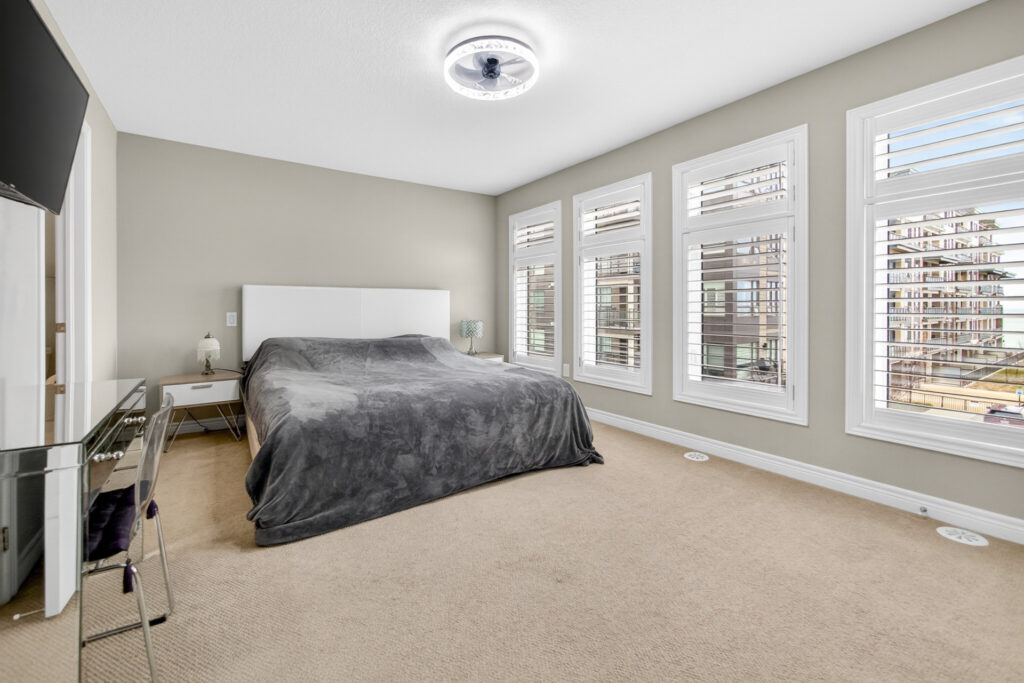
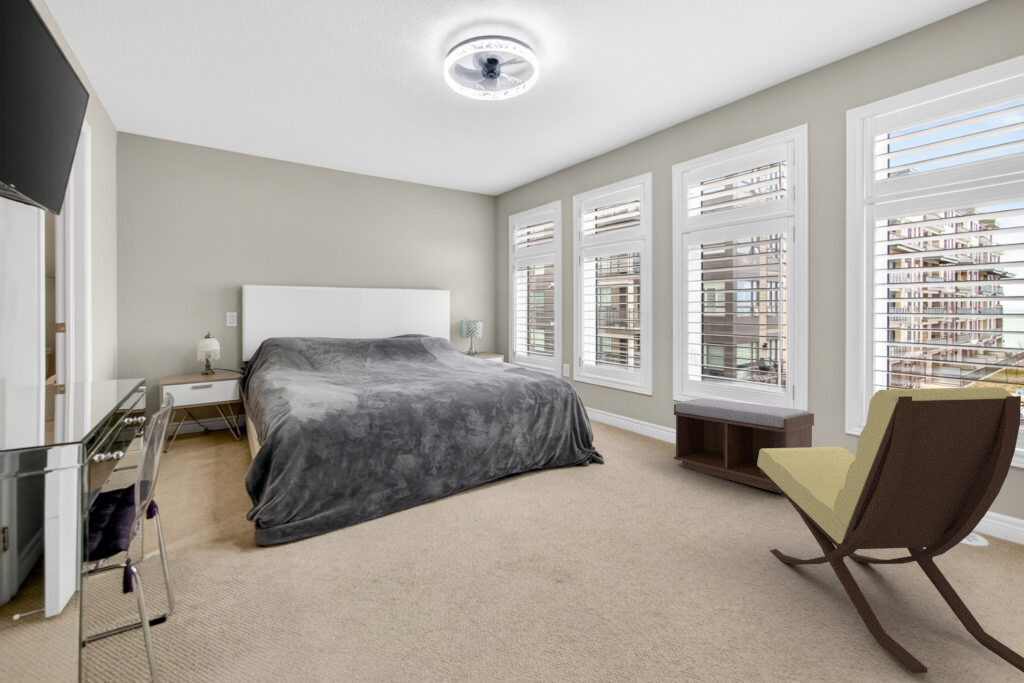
+ lounge chair (865, 486)
+ bench (738, 439)
